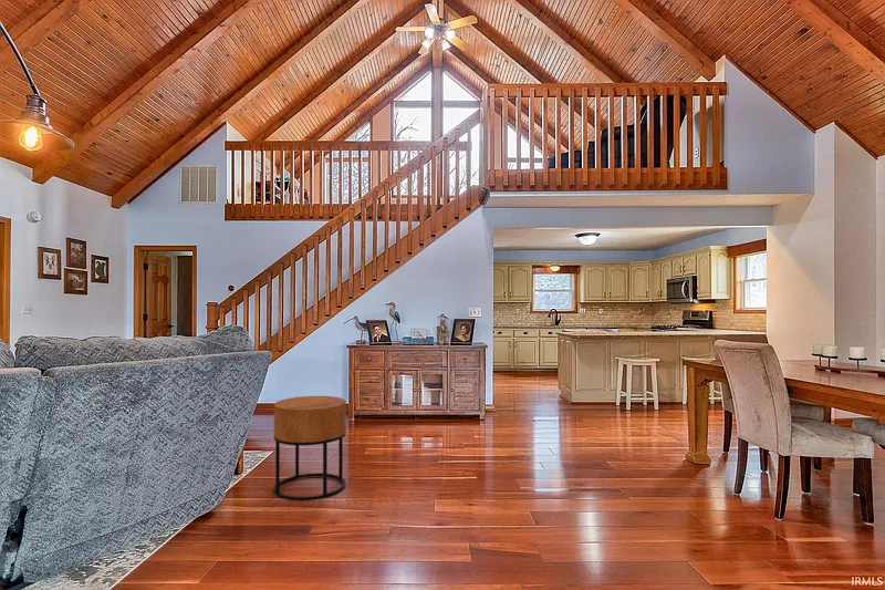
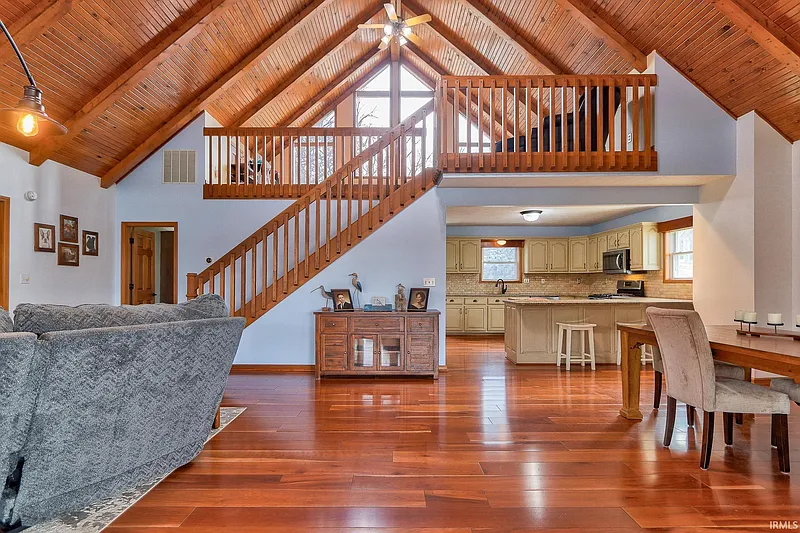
- side table (310, 444)
